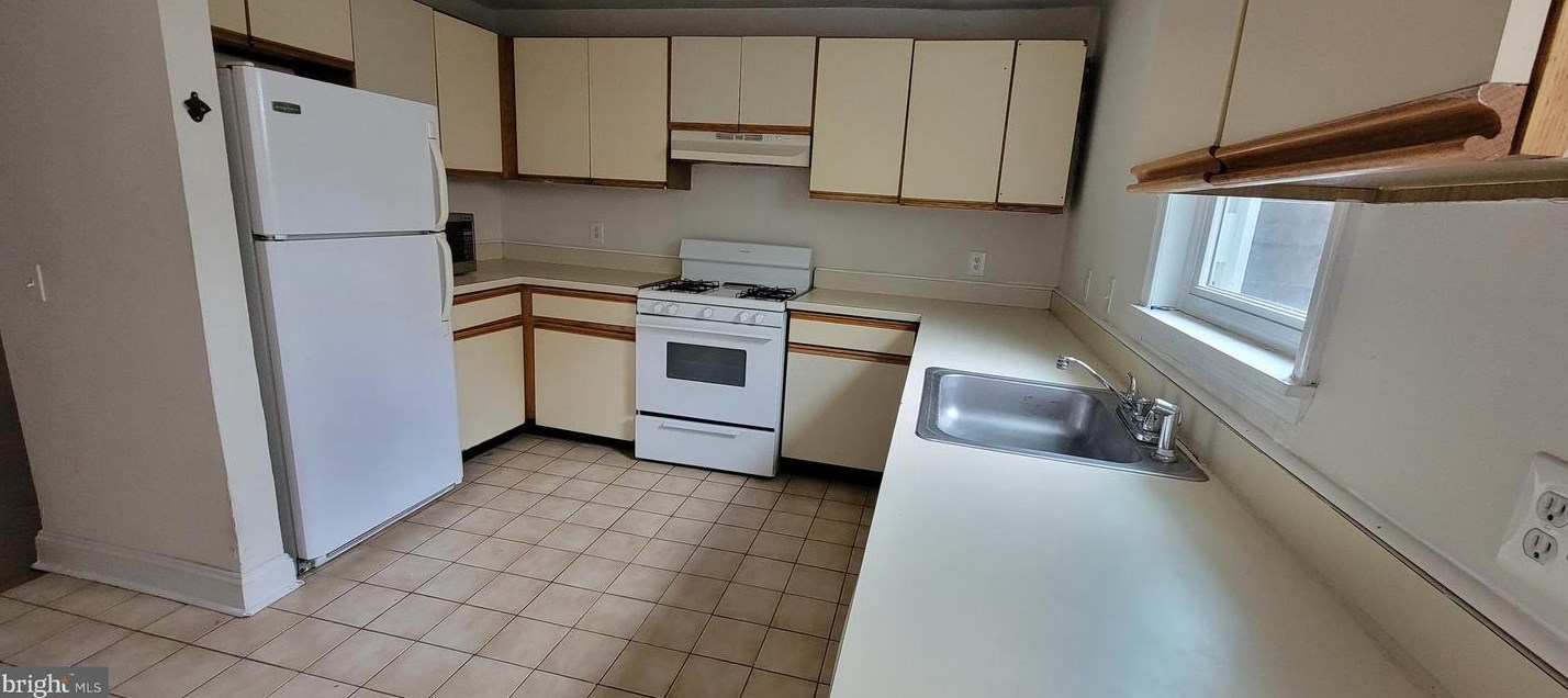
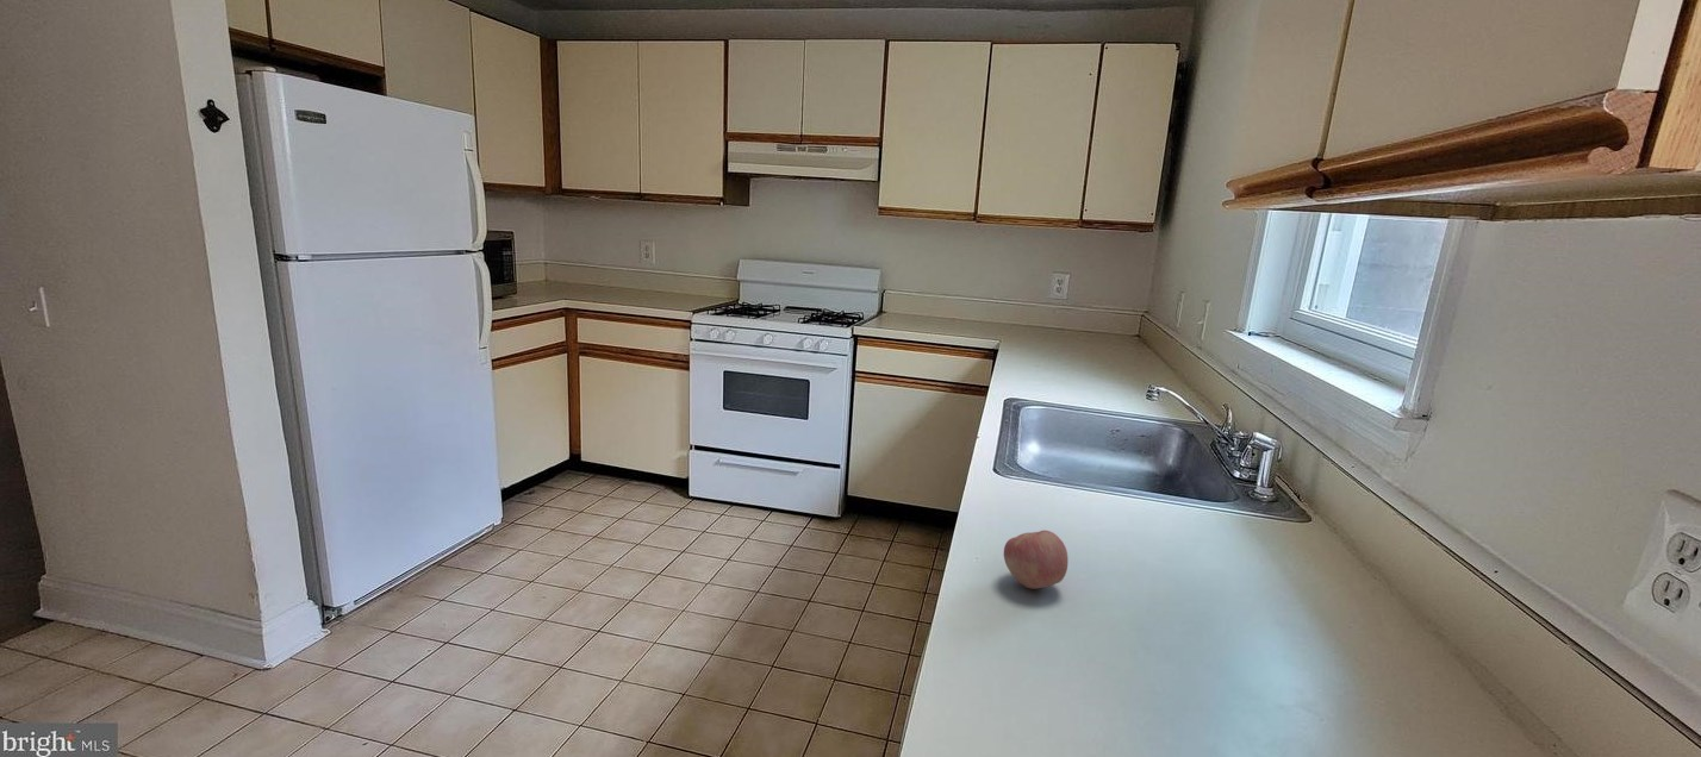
+ apple (1035, 557)
